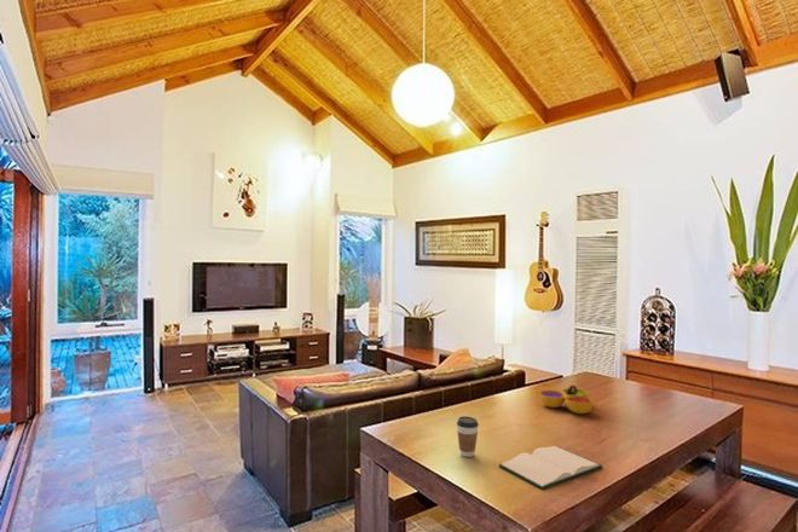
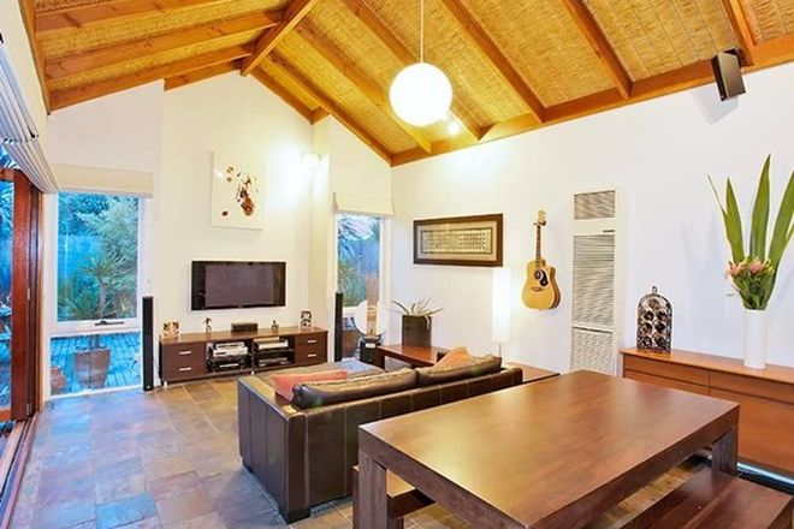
- decorative bowl (571, 398)
- coffee cup (467, 436)
- hardback book (550, 463)
